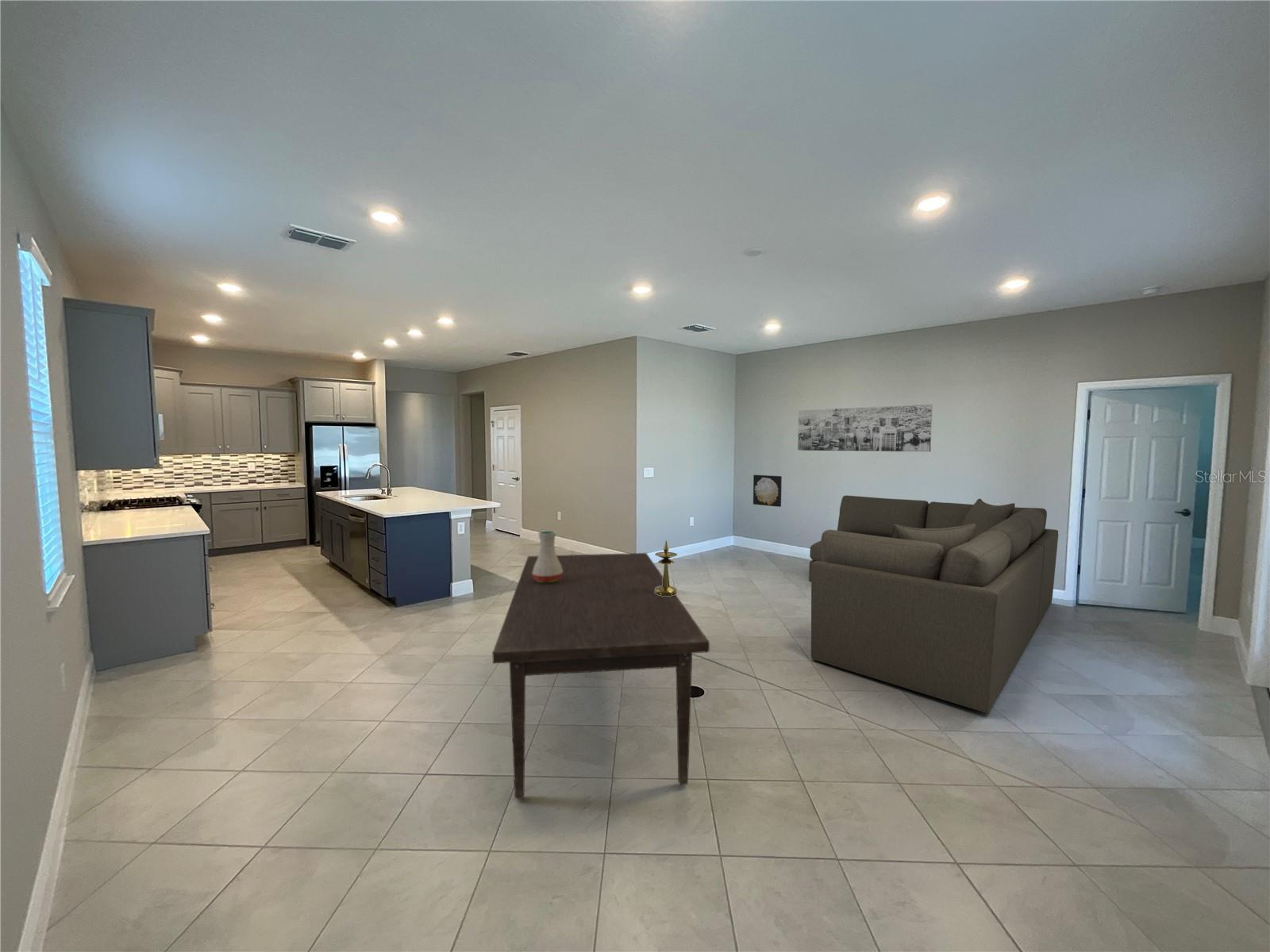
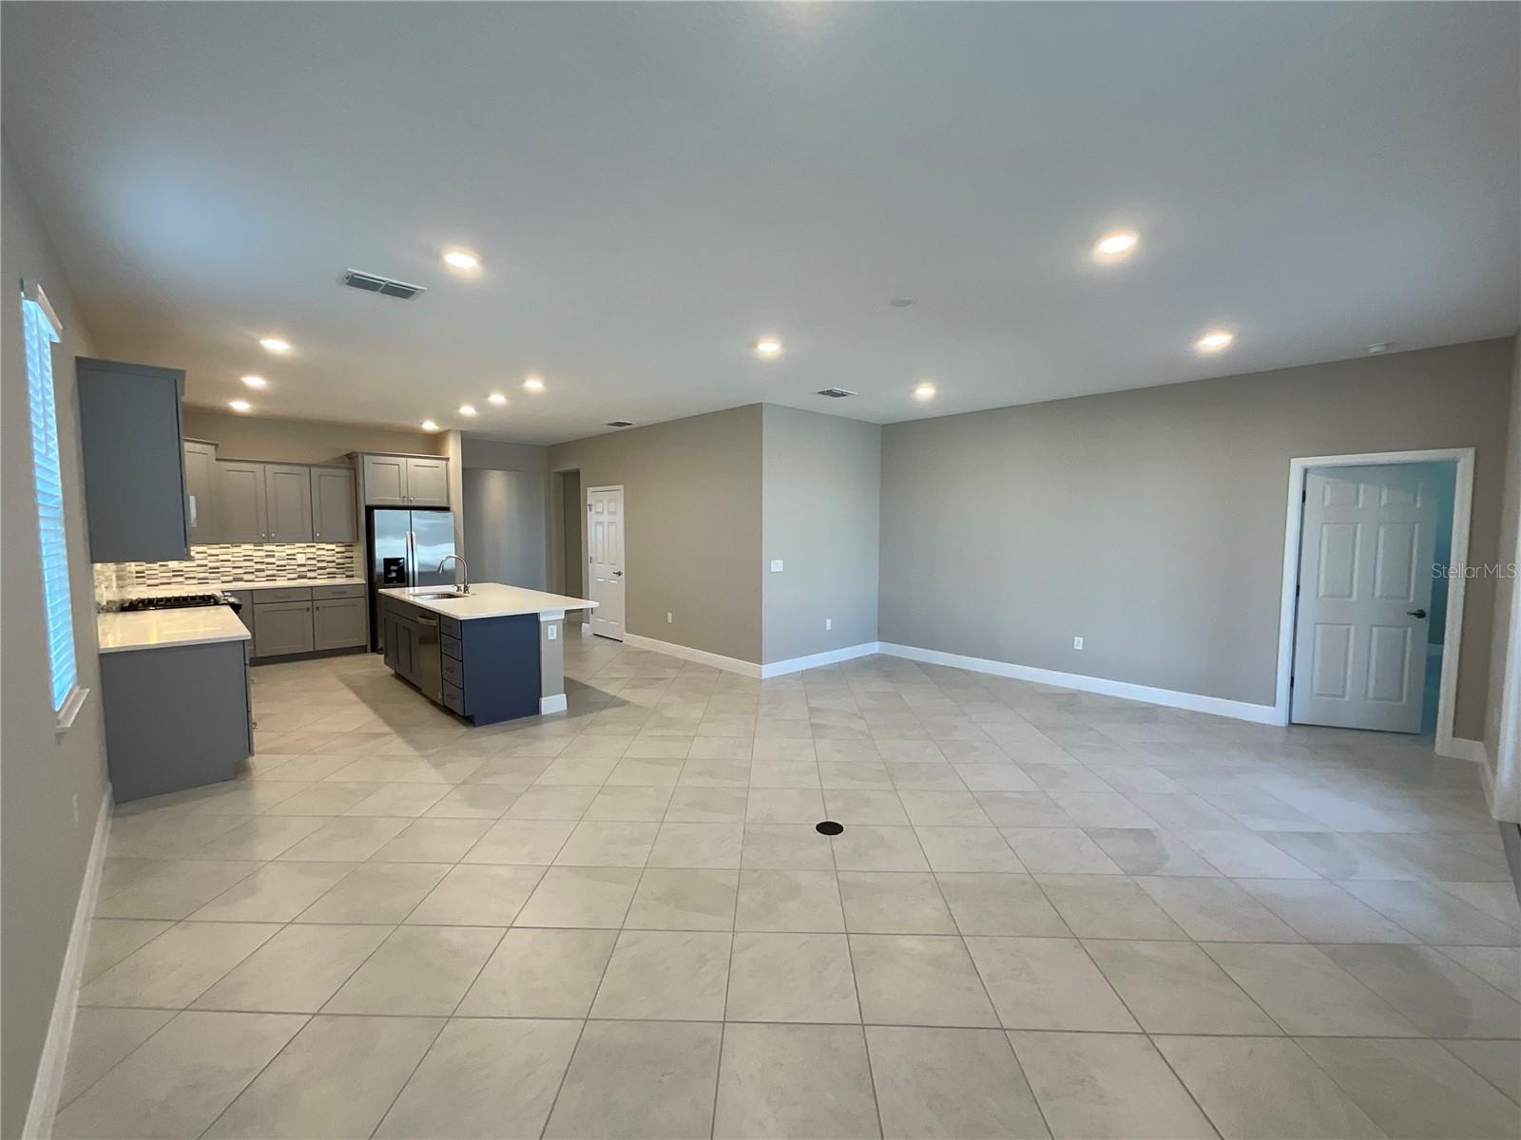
- sofa (892, 559)
- wall art (859, 429)
- candlestick (666, 566)
- vase (547, 556)
- dining table (594, 643)
- wall art (767, 490)
